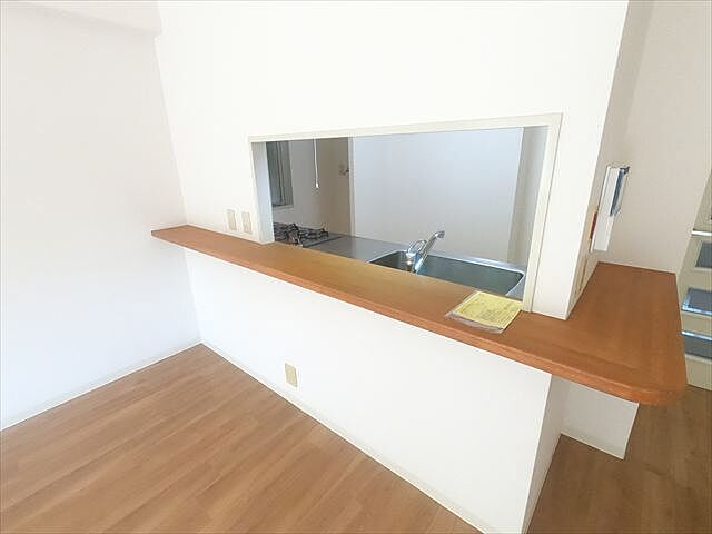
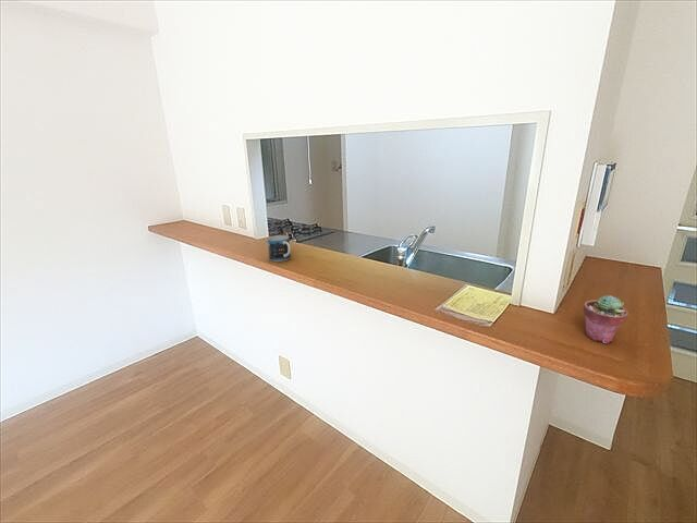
+ potted succulent (603, 316)
+ mug (281, 248)
